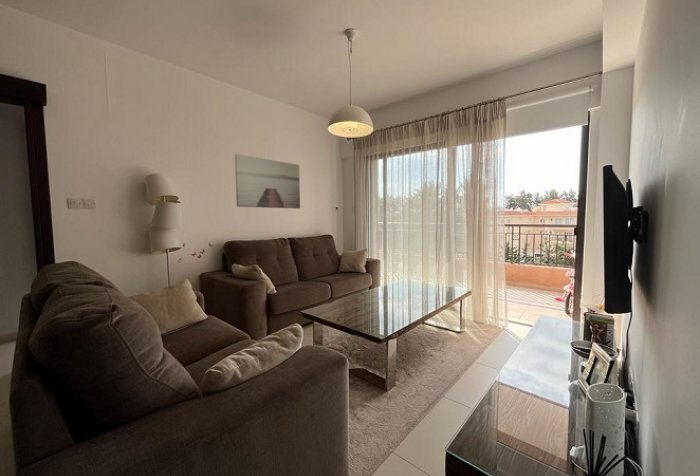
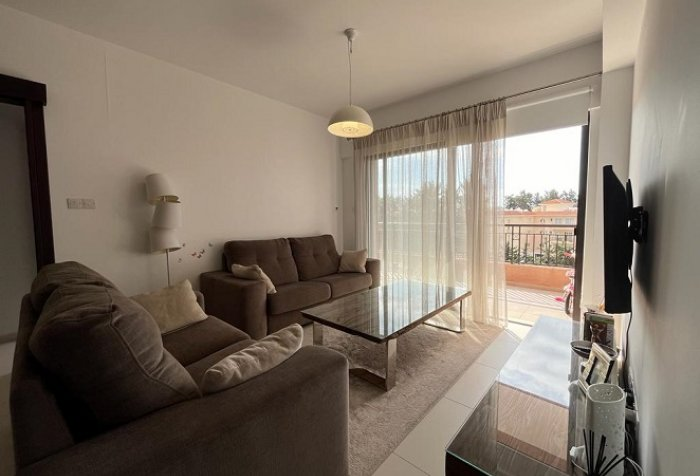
- wall art (270, 184)
